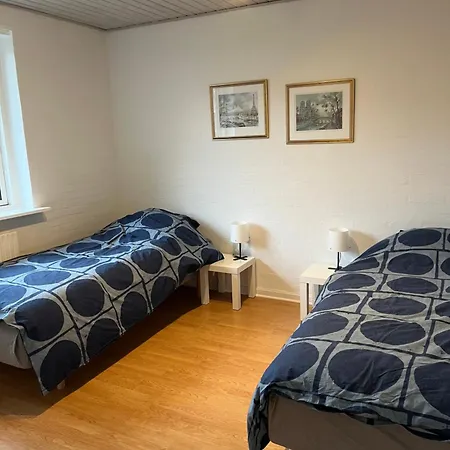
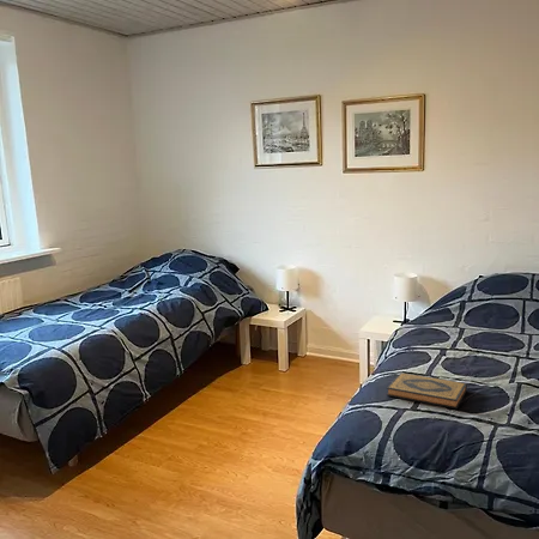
+ hardback book (426, 388)
